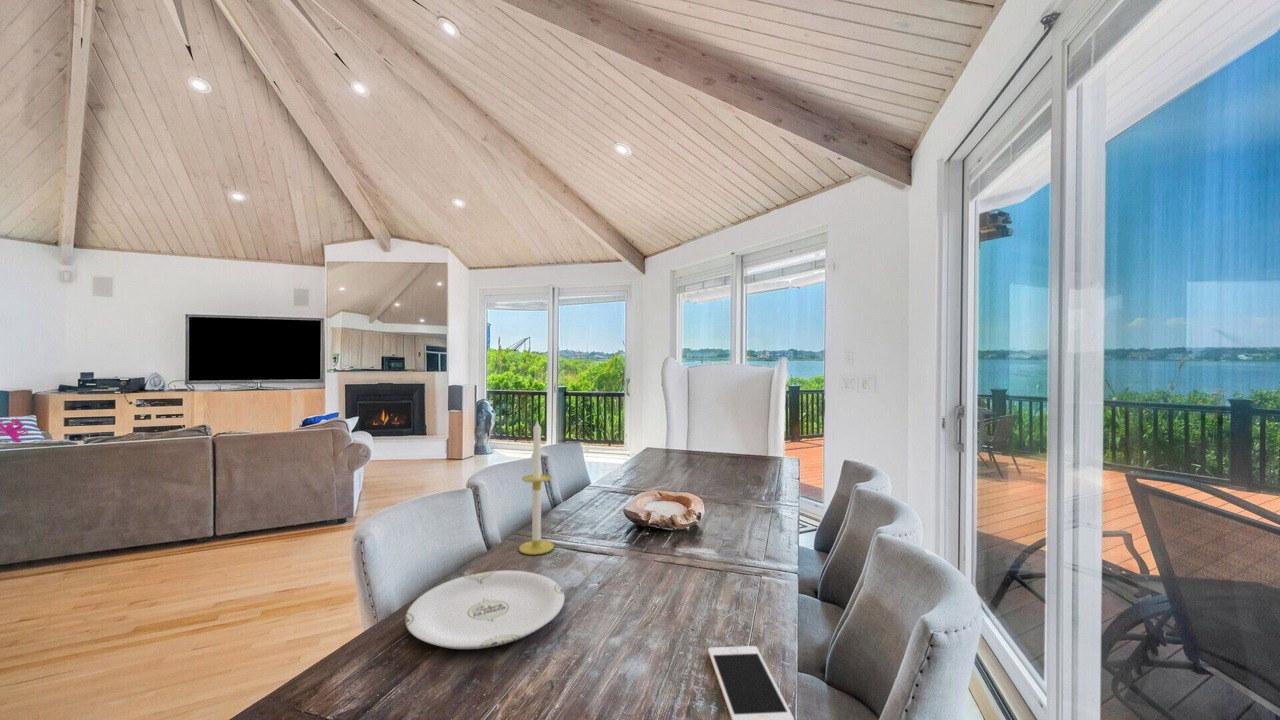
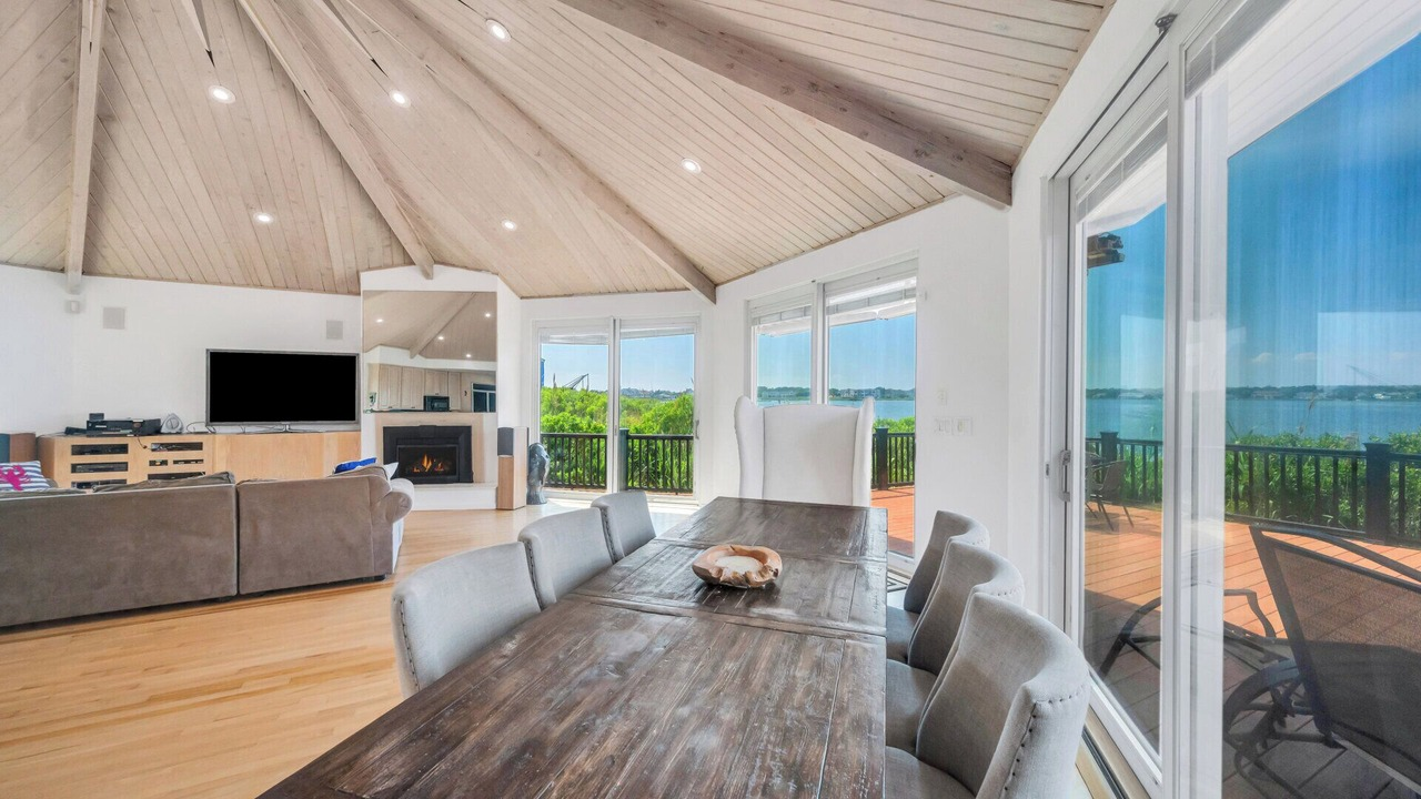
- plate (488, 608)
- candle (536, 483)
- cell phone (746, 681)
